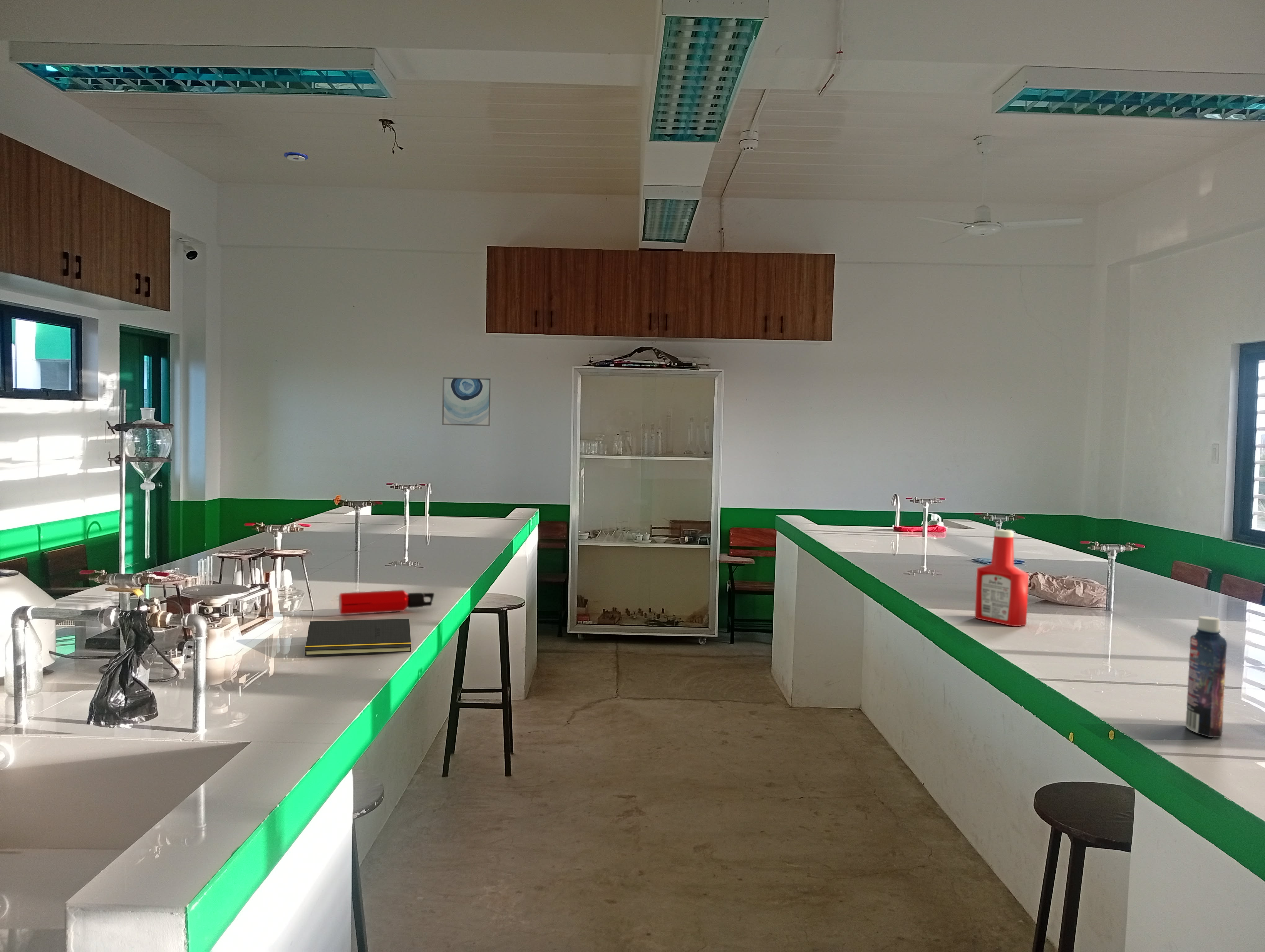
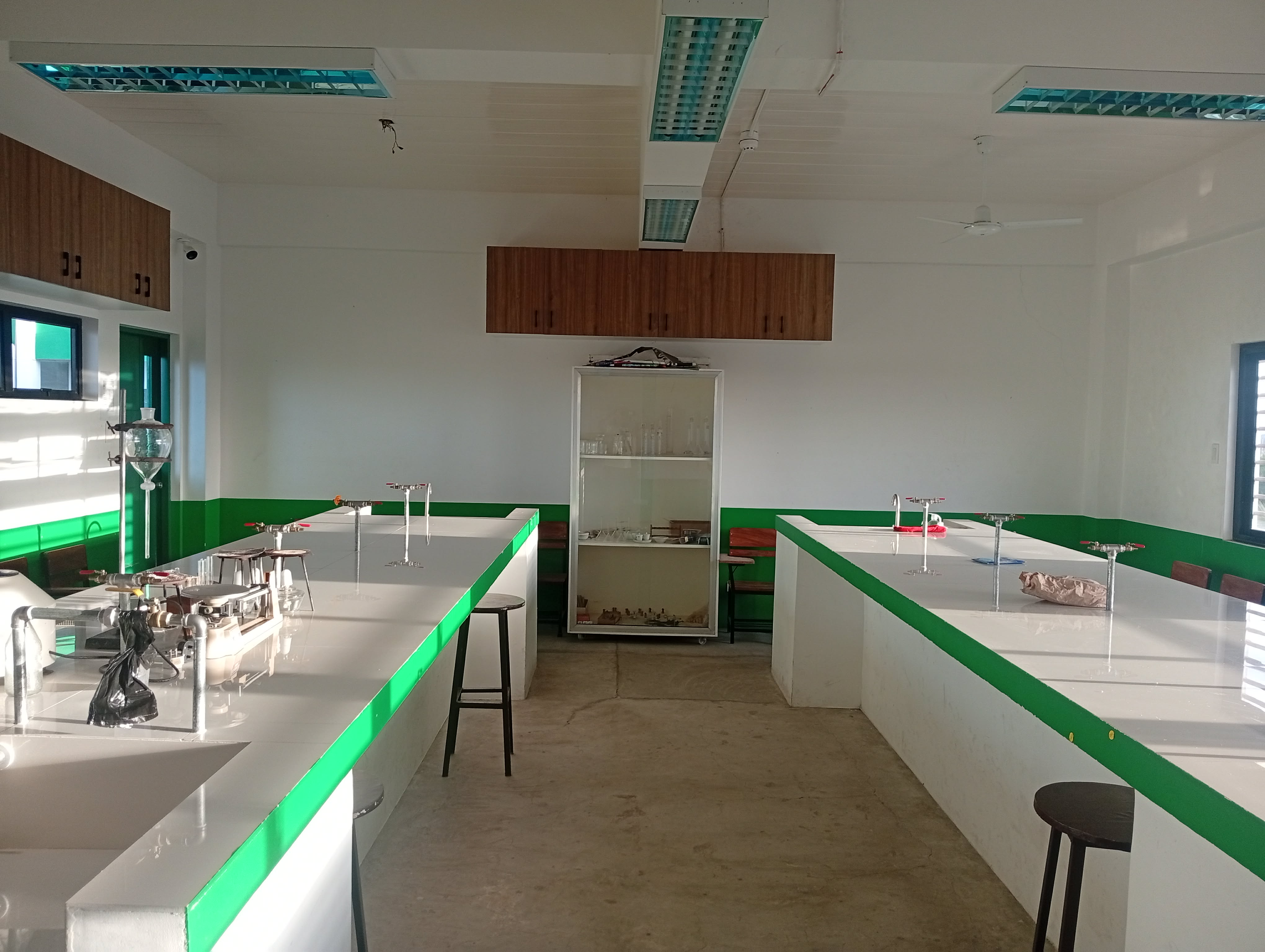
- wall art (467, 402)
- bottle (1206, 674)
- water bottle (386, 602)
- soap bottle (1002, 576)
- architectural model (296, 155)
- notepad (359, 636)
